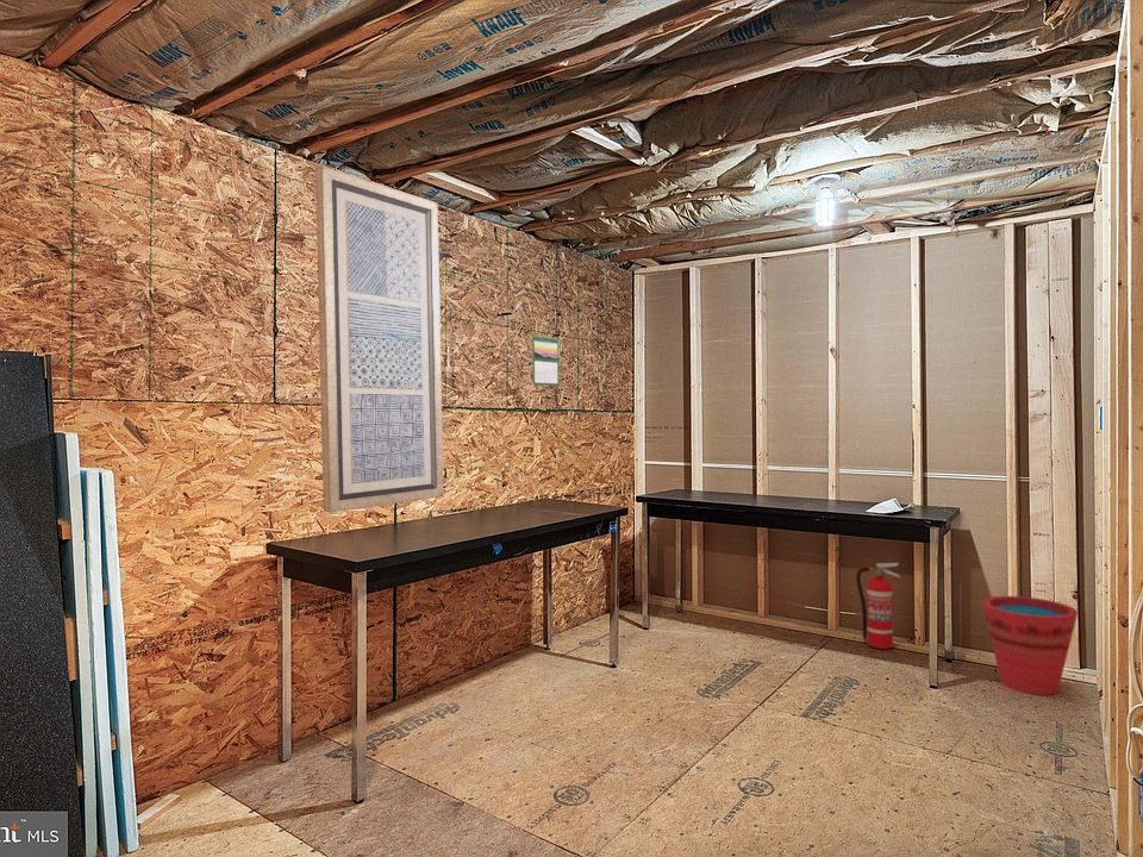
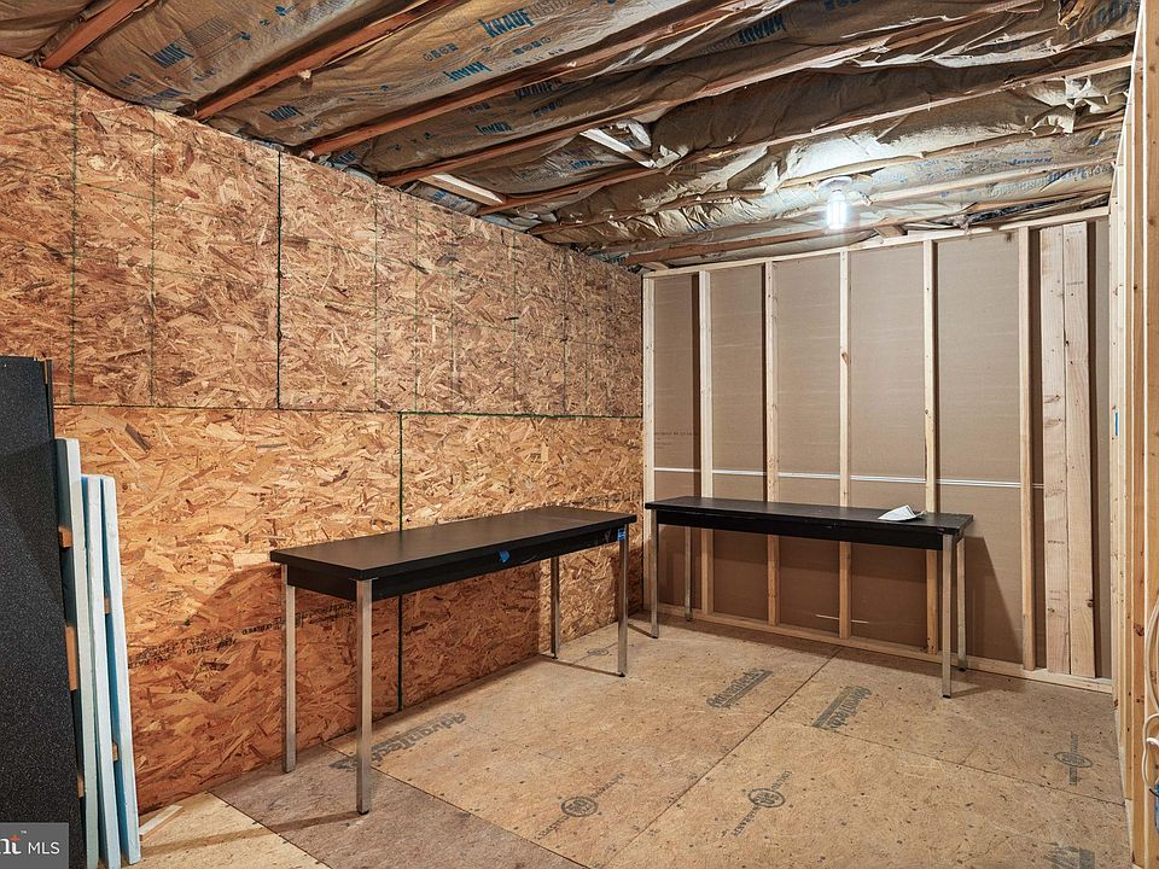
- wall art (385, 345)
- fire extinguisher (877, 603)
- bucket (1029, 645)
- calendar (545, 359)
